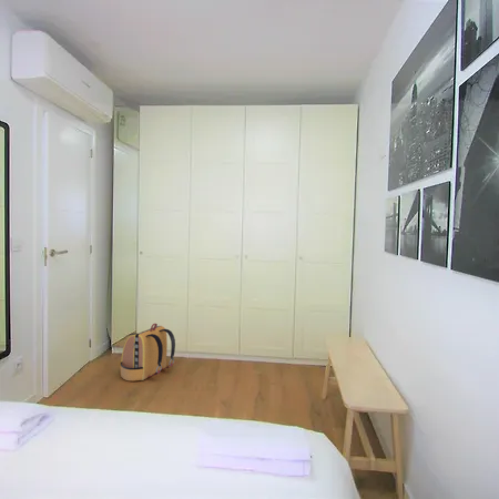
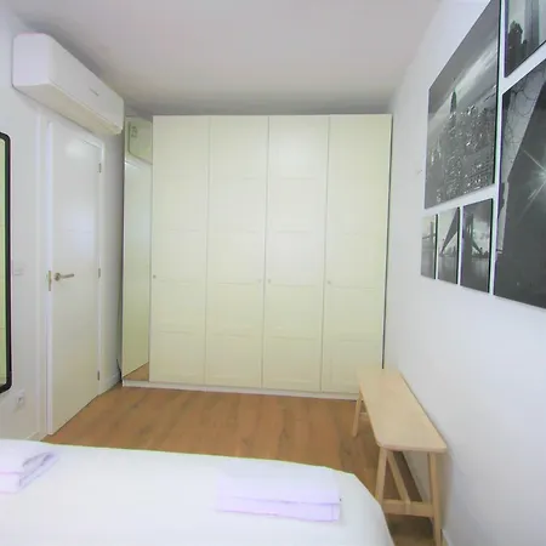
- backpack (146, 347)
